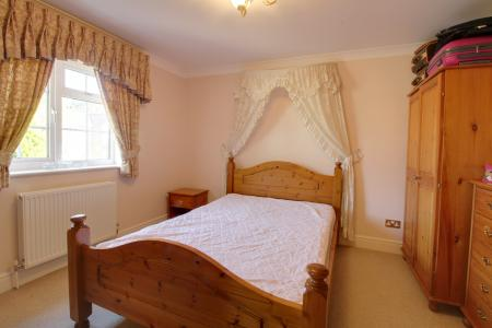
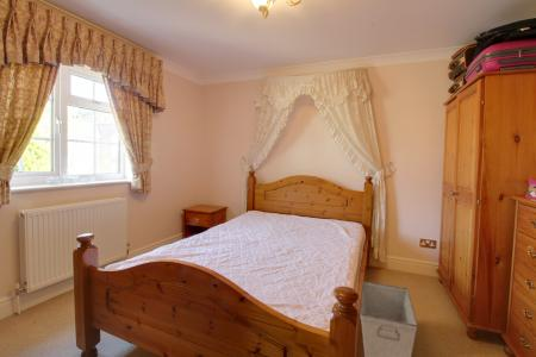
+ storage bin (385, 319)
